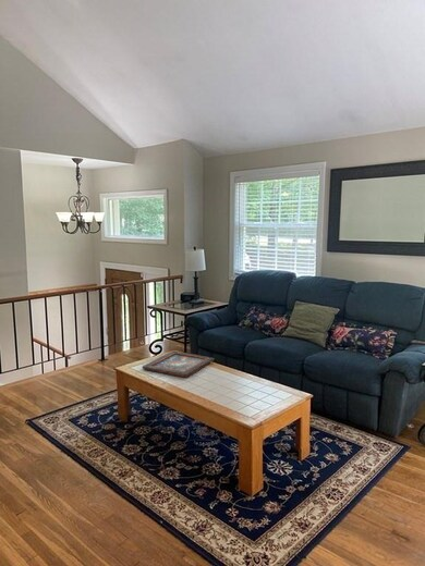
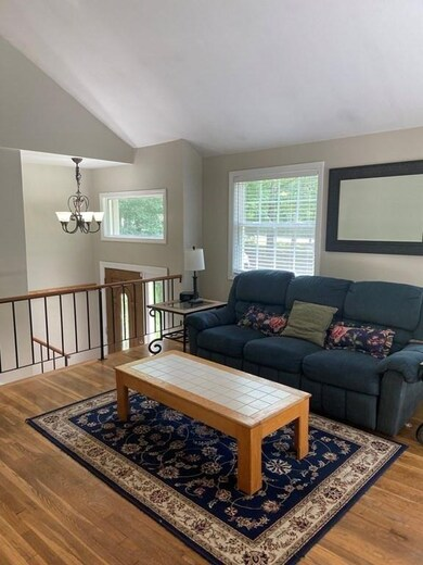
- decorative tray (179, 362)
